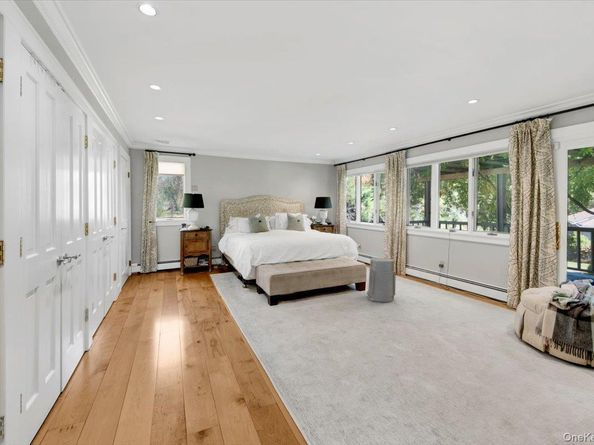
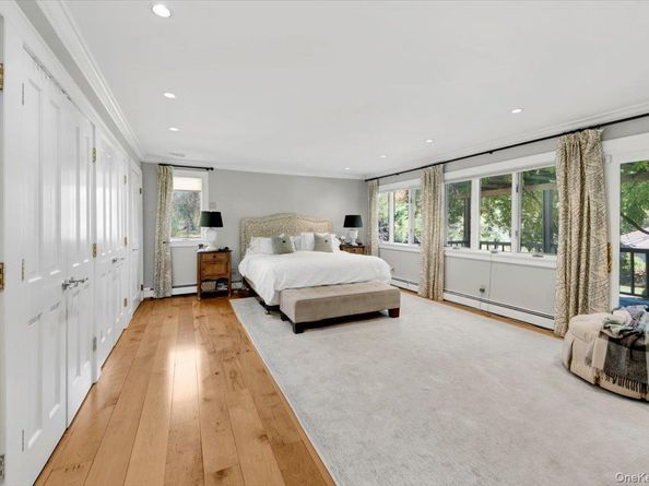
- air purifier (381, 279)
